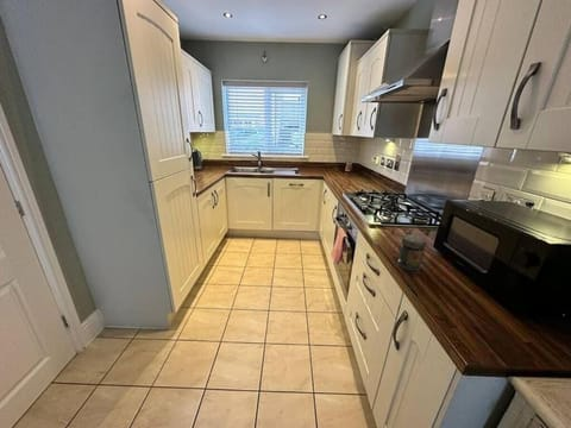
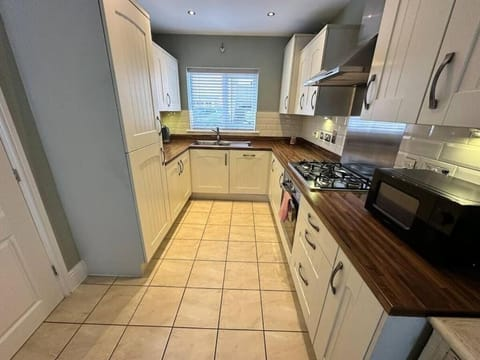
- jar (412, 252)
